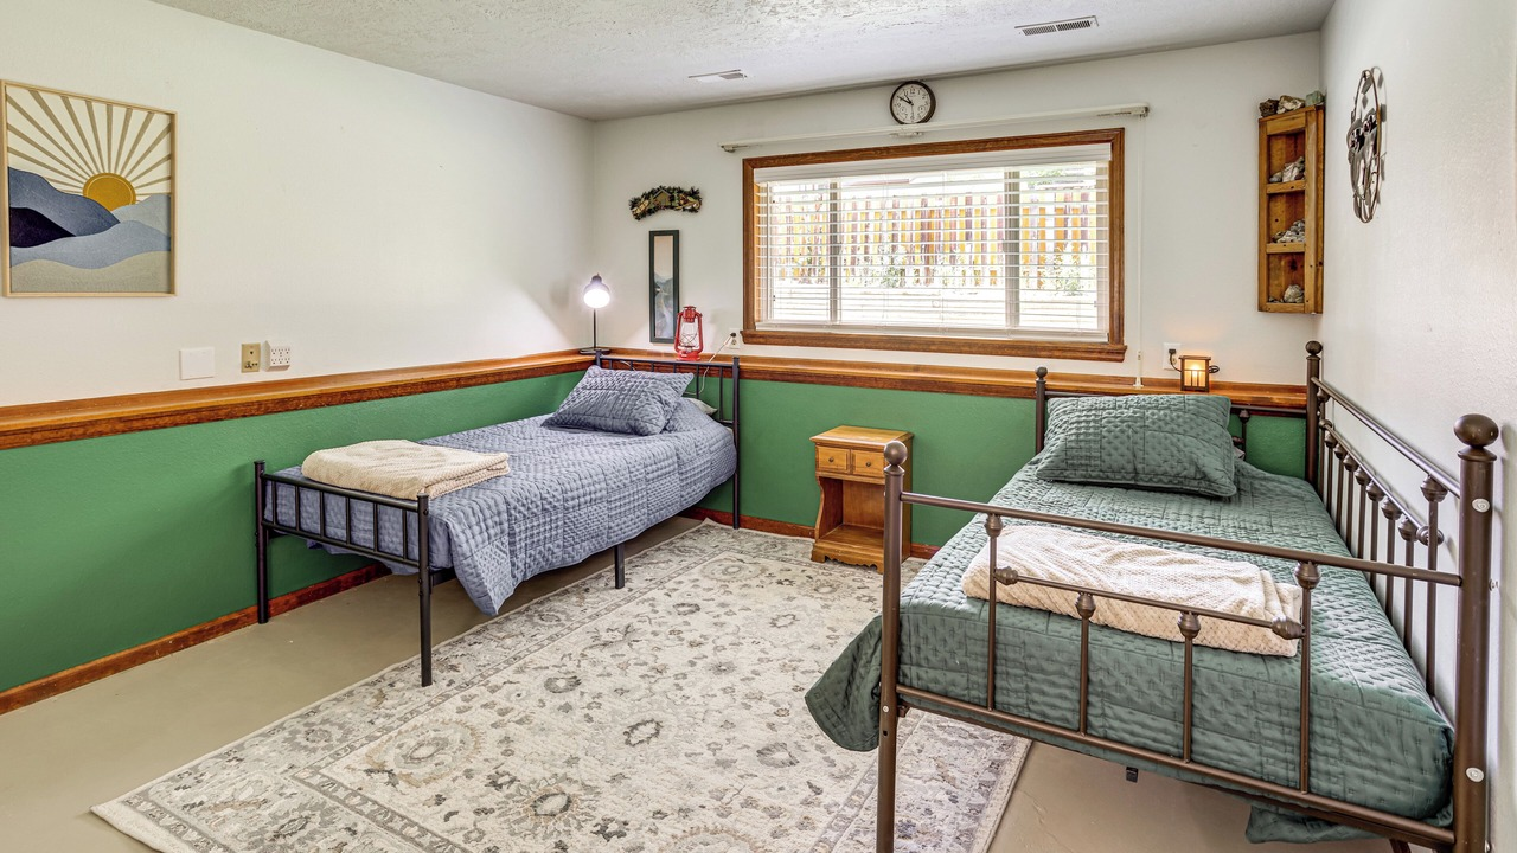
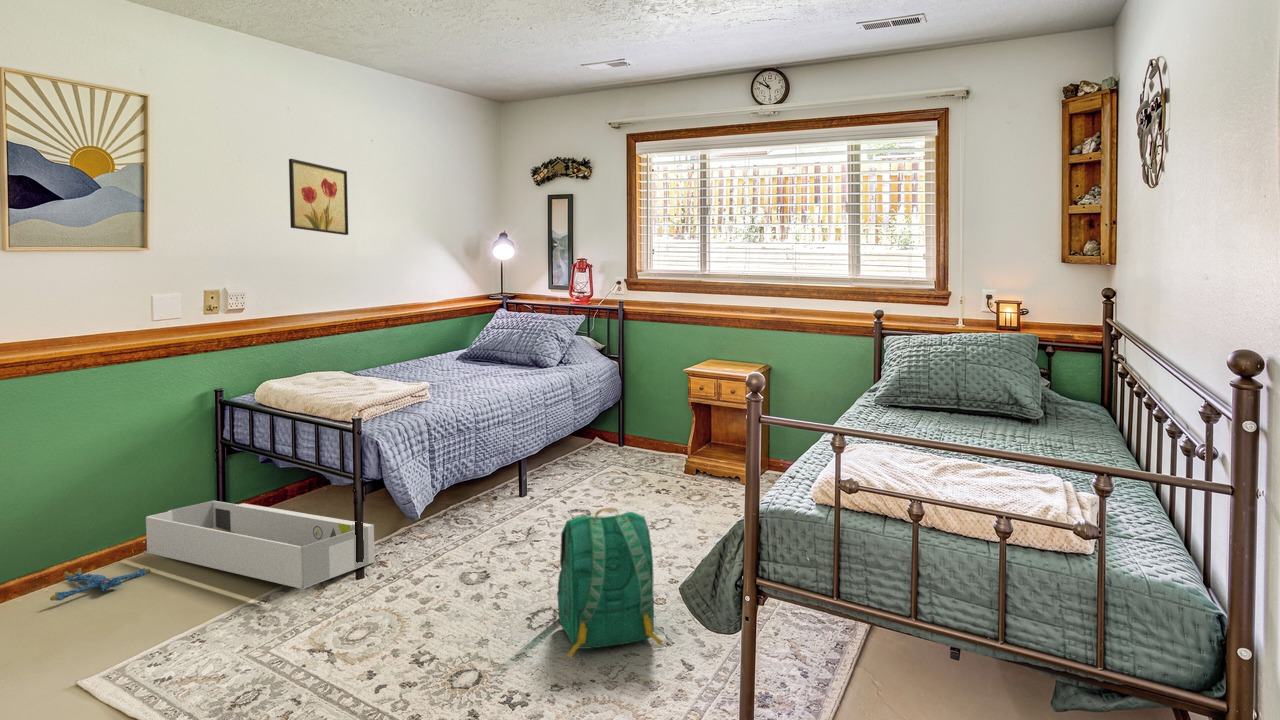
+ wall art (318, 198)
+ architectural model (255, 538)
+ plush toy (92, 579)
+ backpack (606, 572)
